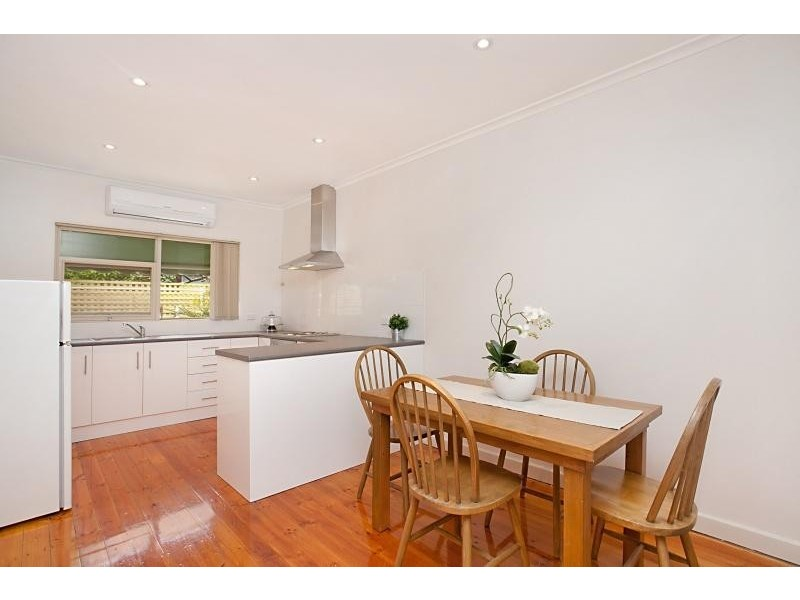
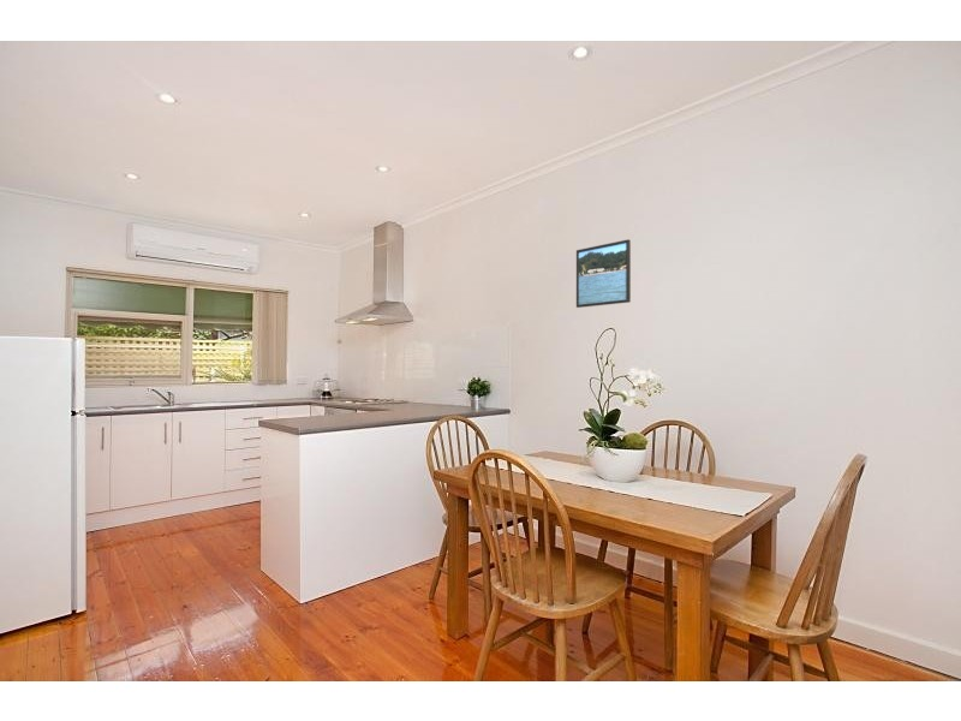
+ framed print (602, 274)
